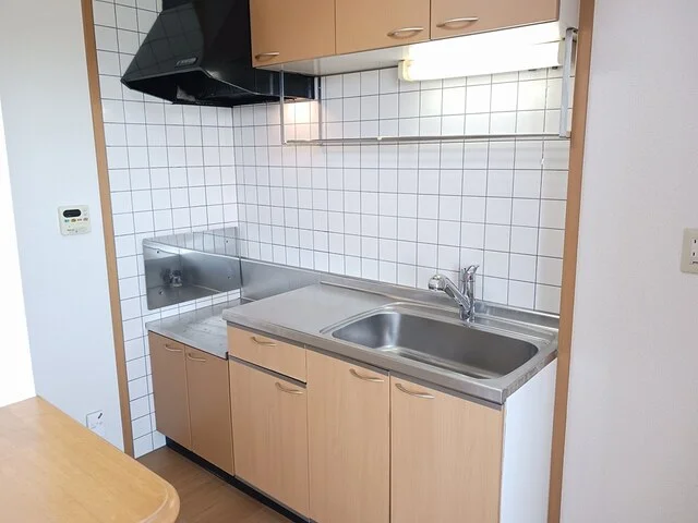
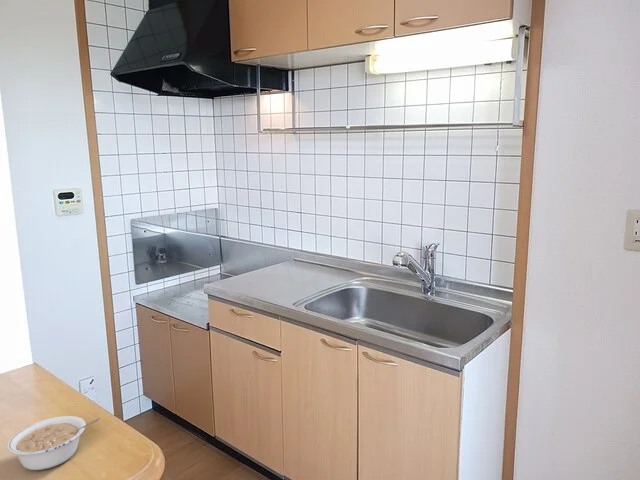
+ legume (51, 441)
